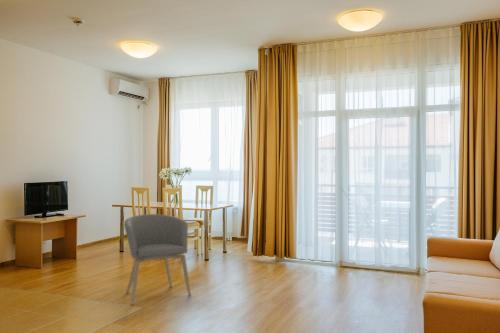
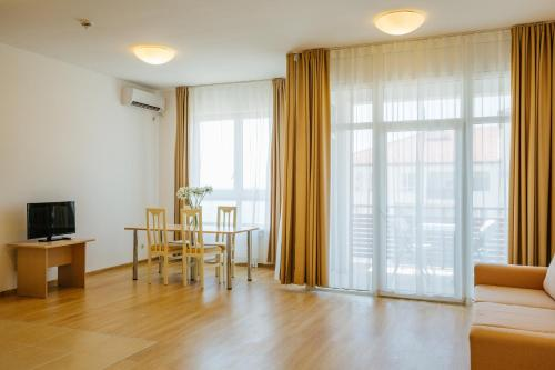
- armchair (156, 256)
